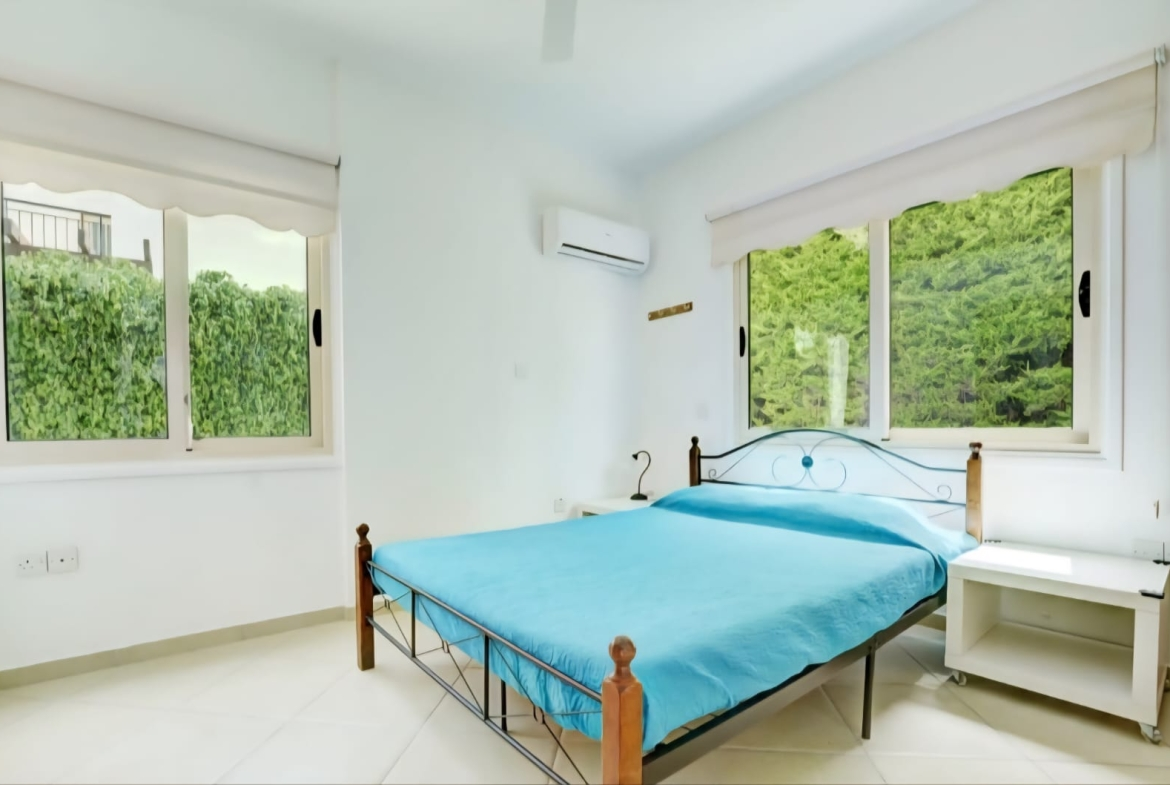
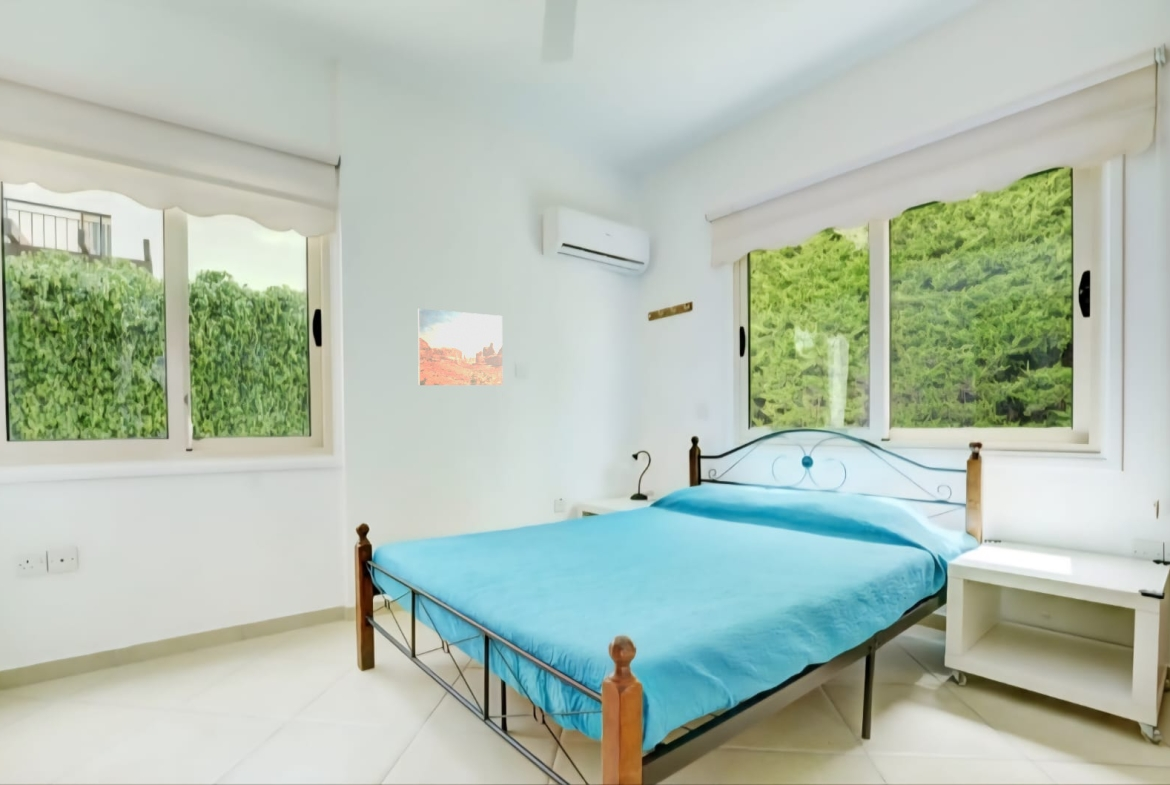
+ wall art (462, 348)
